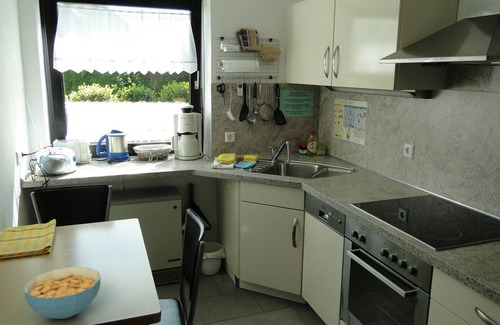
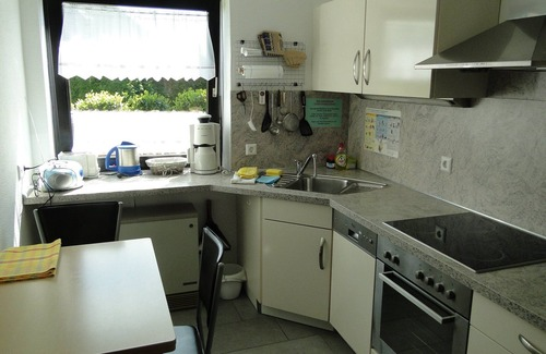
- cereal bowl (64, 297)
